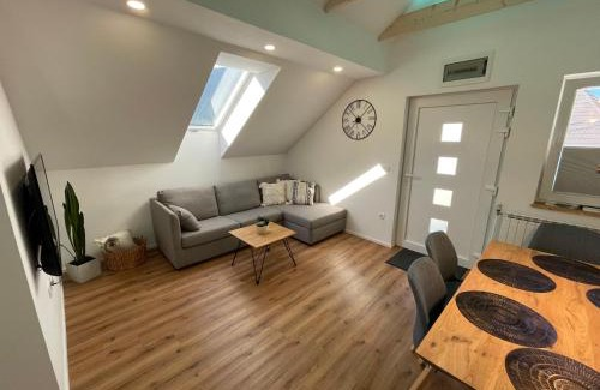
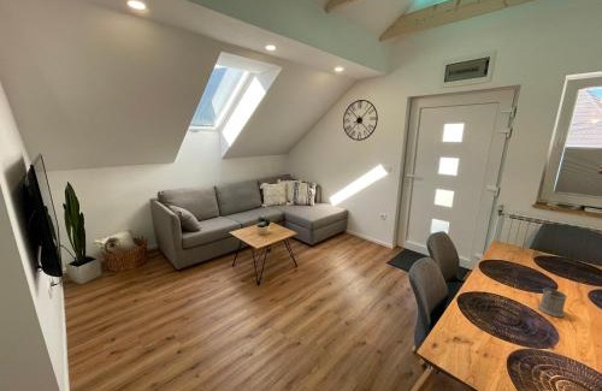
+ mug (550, 301)
